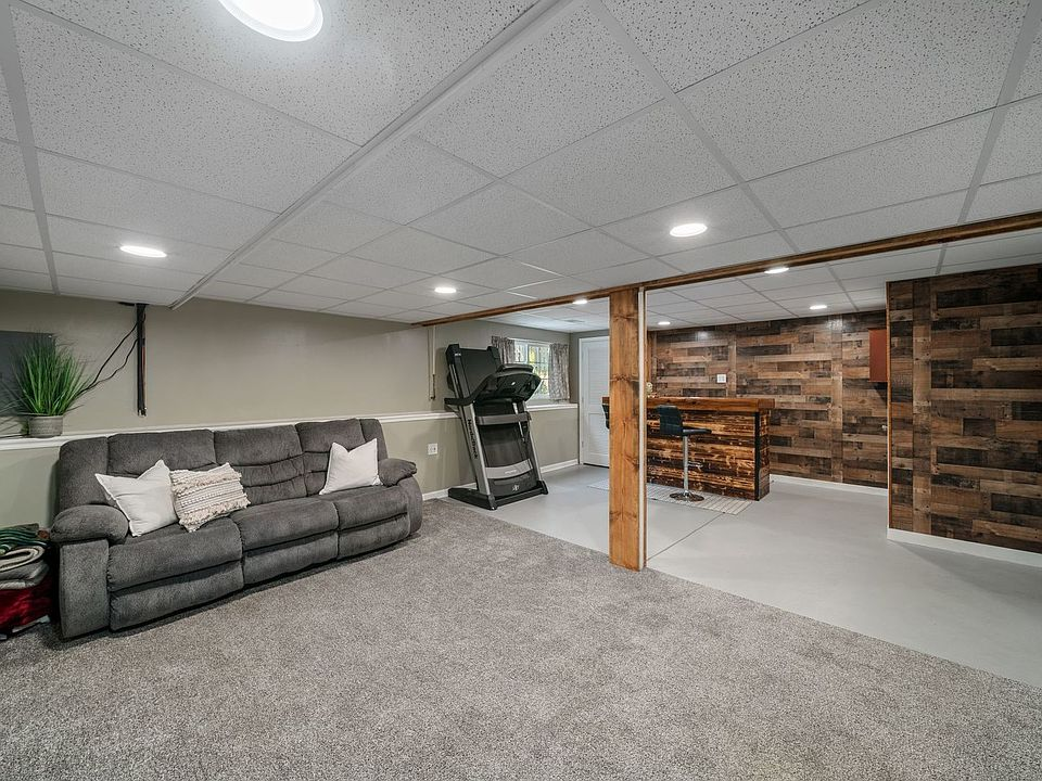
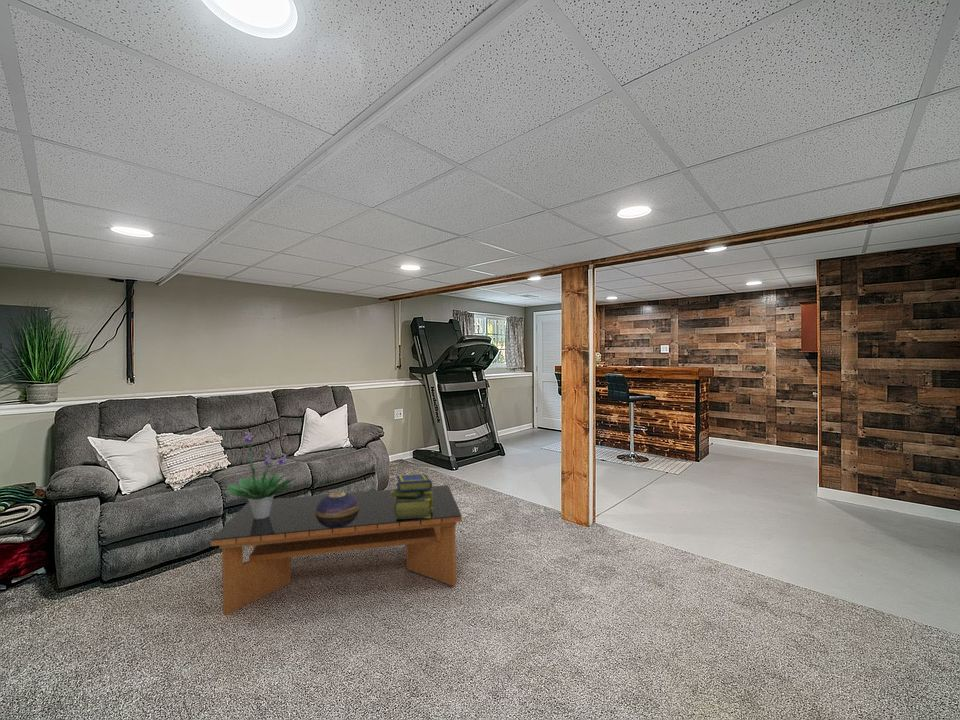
+ potted plant (262, 475)
+ decorative bowl (337, 501)
+ coffee table (349, 541)
+ stack of books (412, 493)
